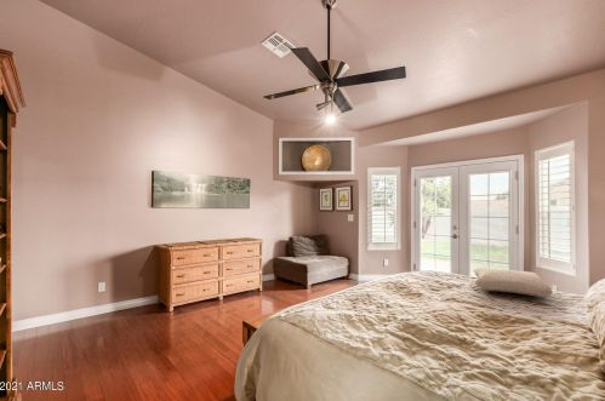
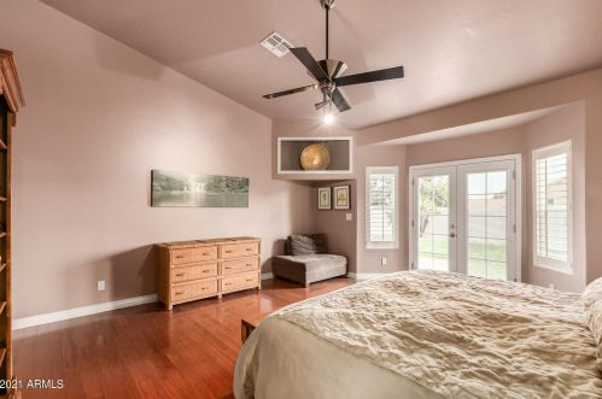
- pillow (508, 280)
